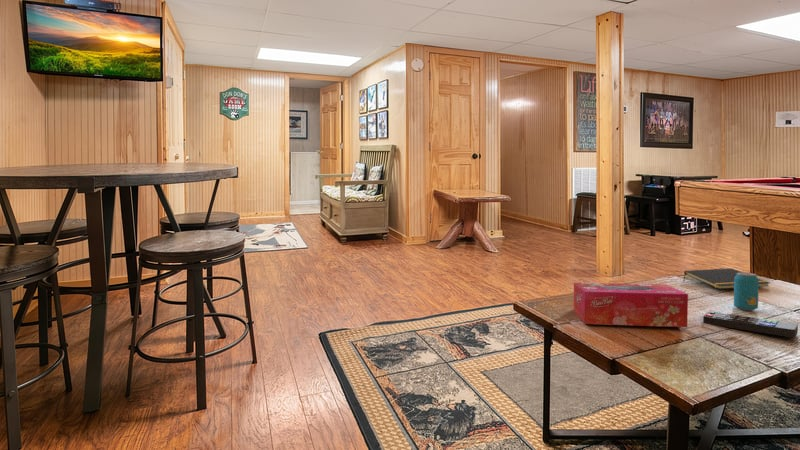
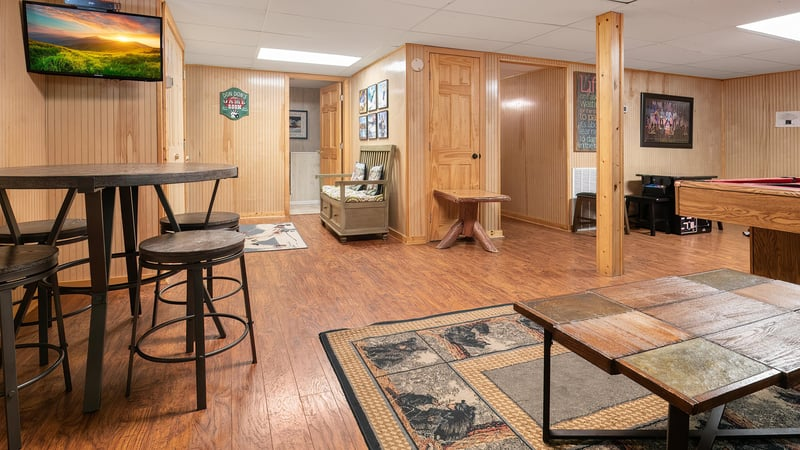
- notepad (725, 278)
- remote control (748, 323)
- beverage can (746, 291)
- tissue box (626, 303)
